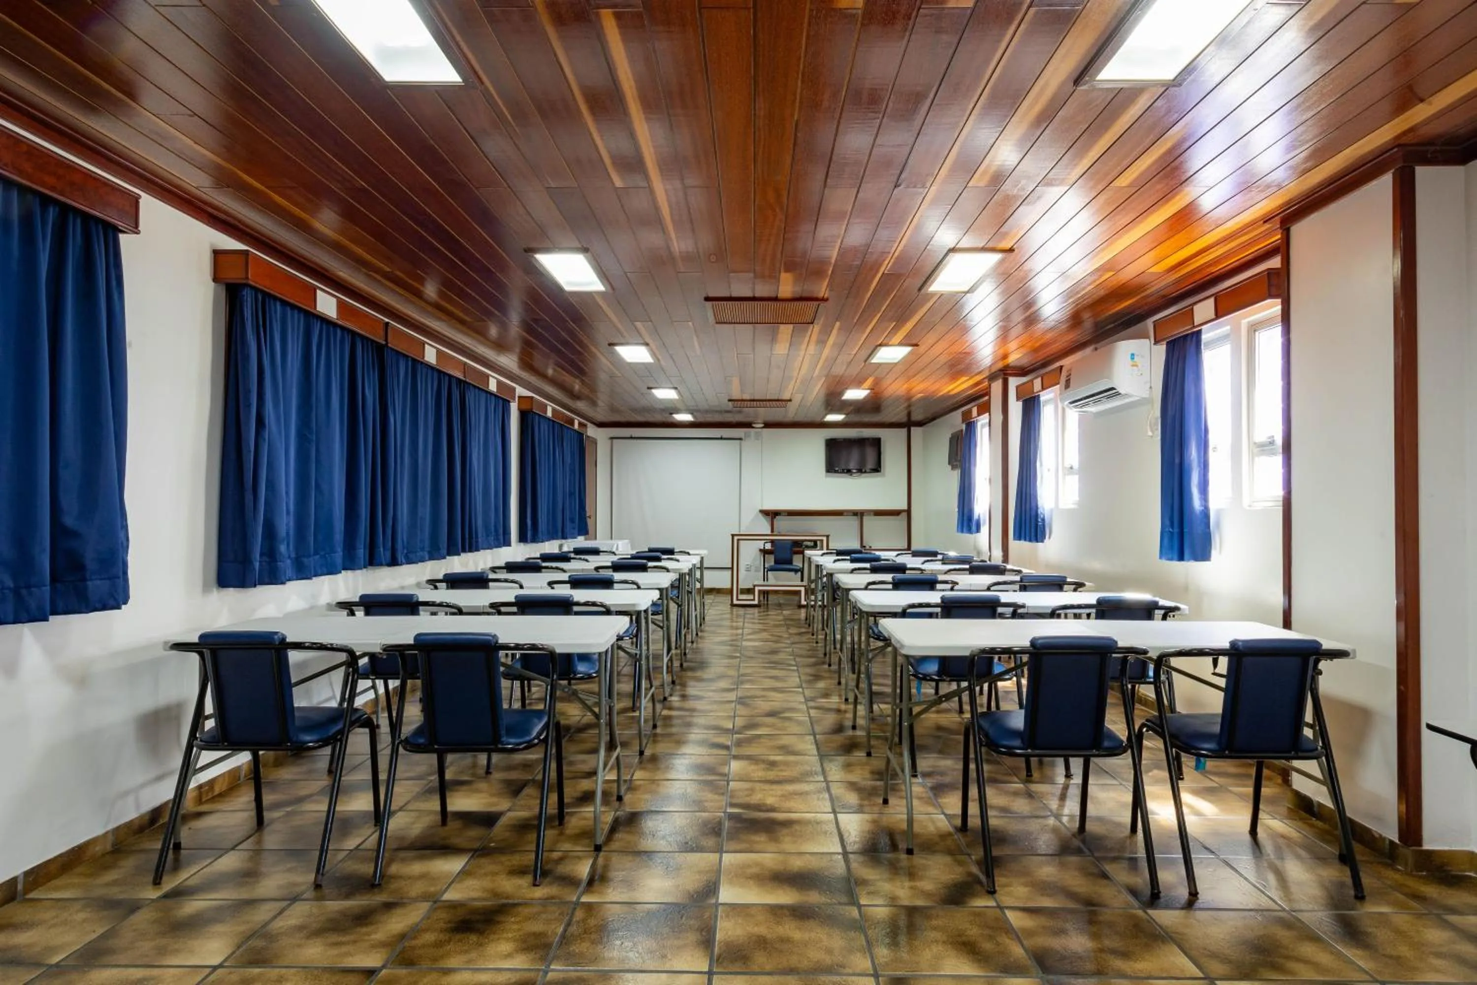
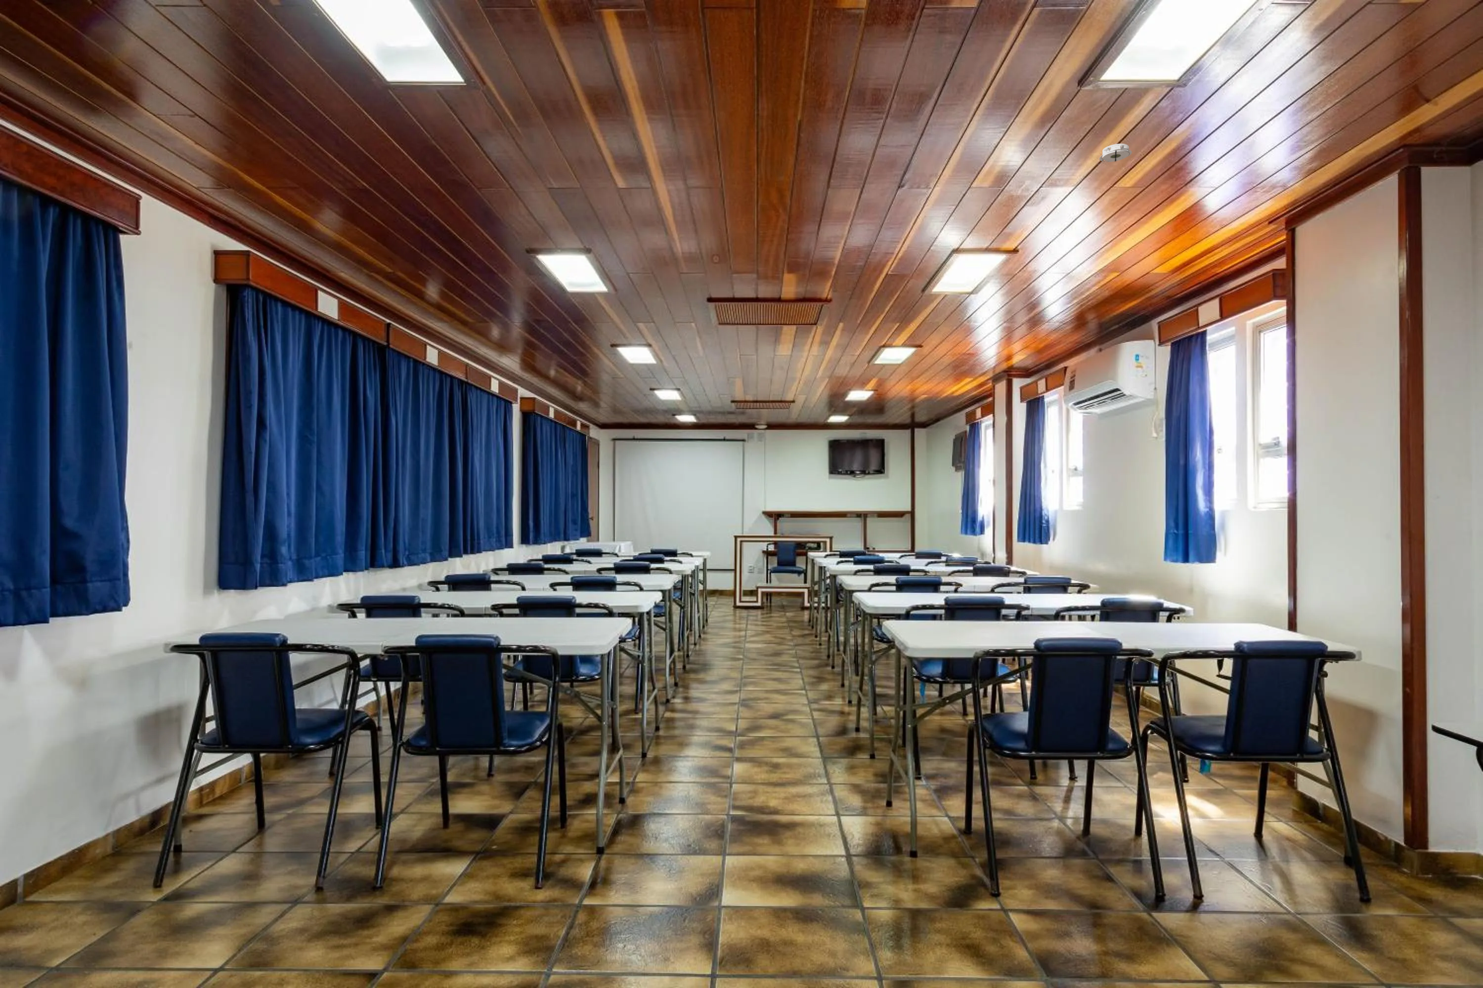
+ smoke detector (1114, 153)
